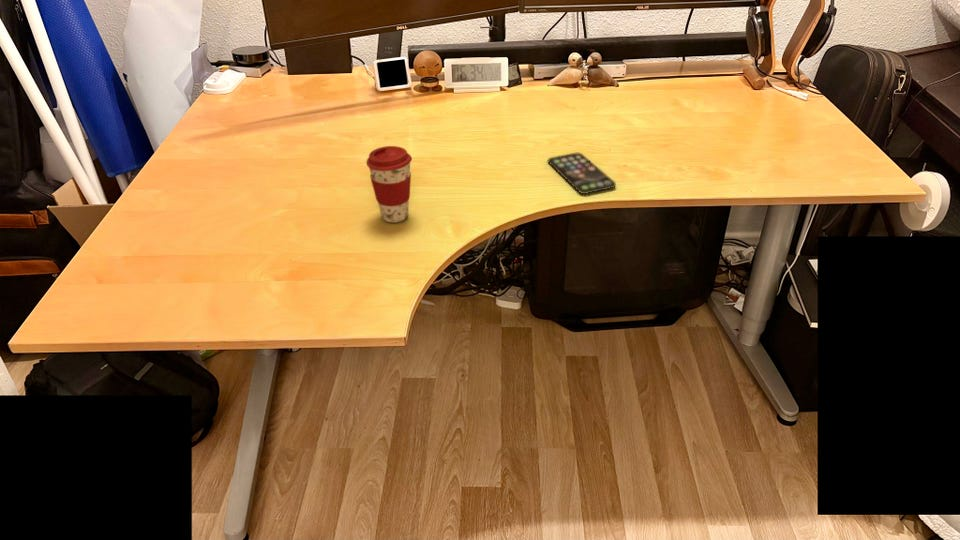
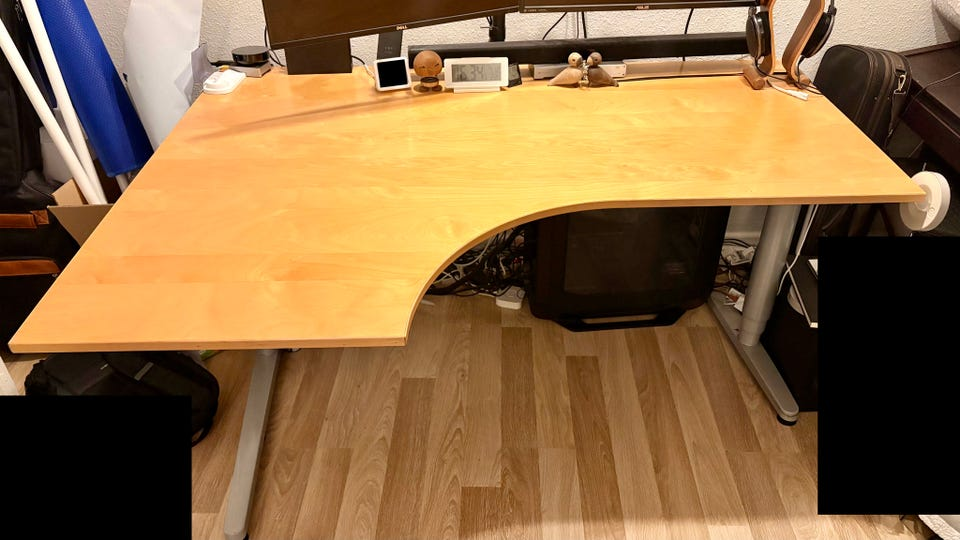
- coffee cup (391, 185)
- smartphone (580, 172)
